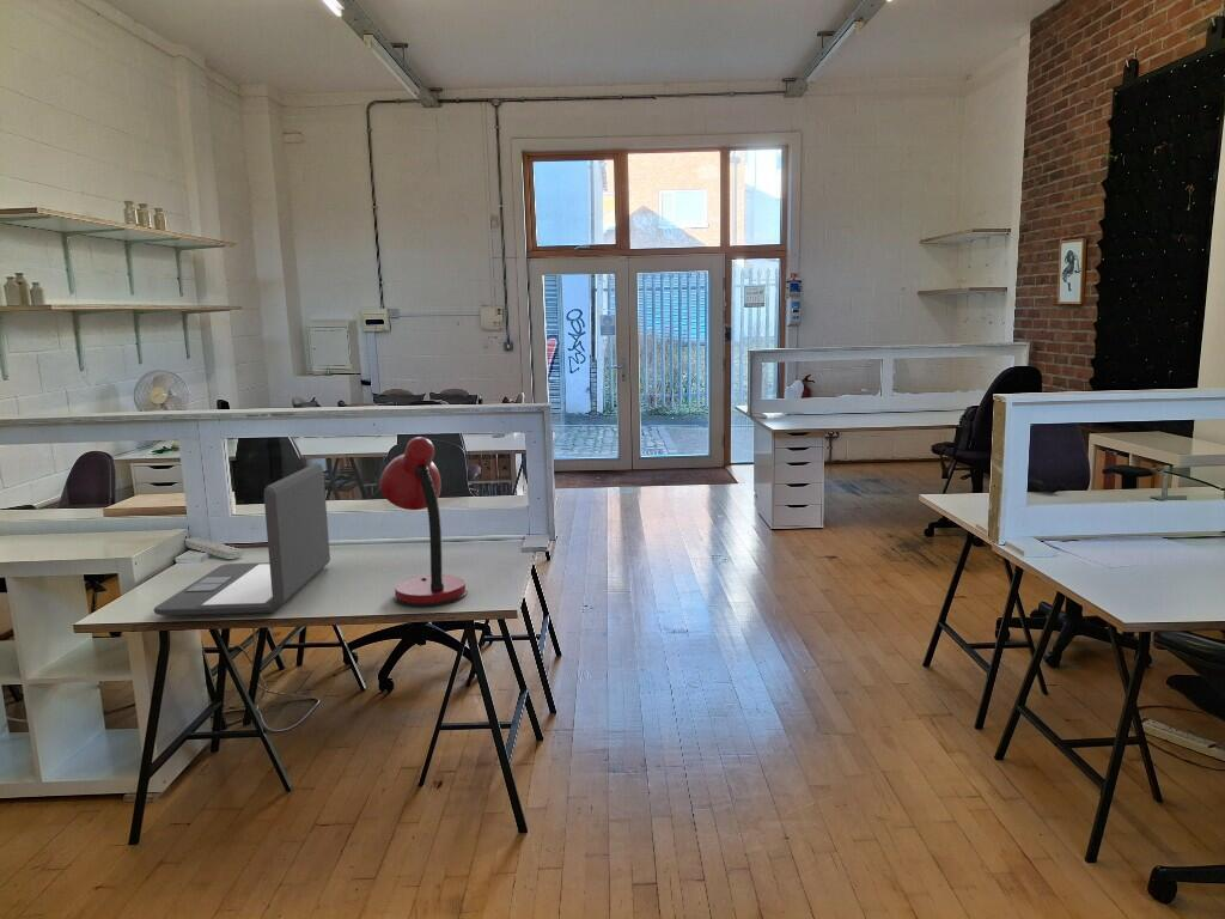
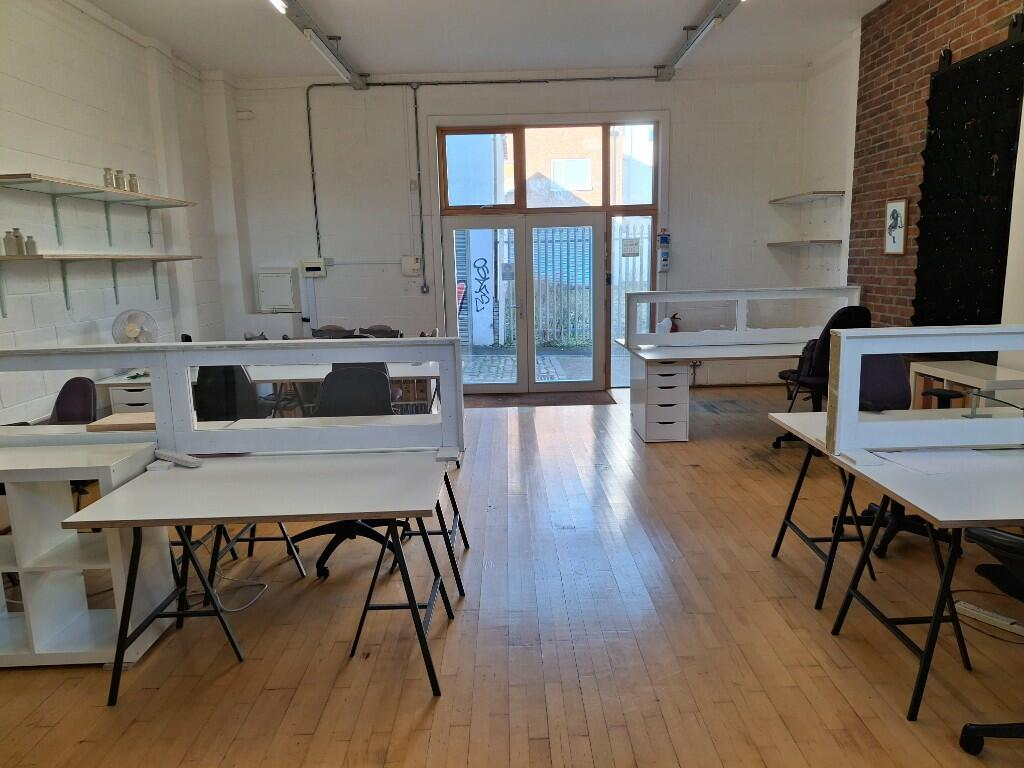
- laptop (267, 532)
- desk lamp (420, 509)
